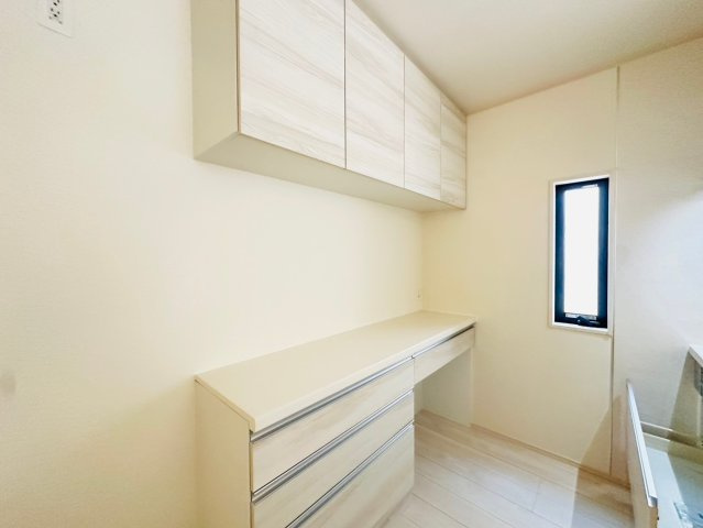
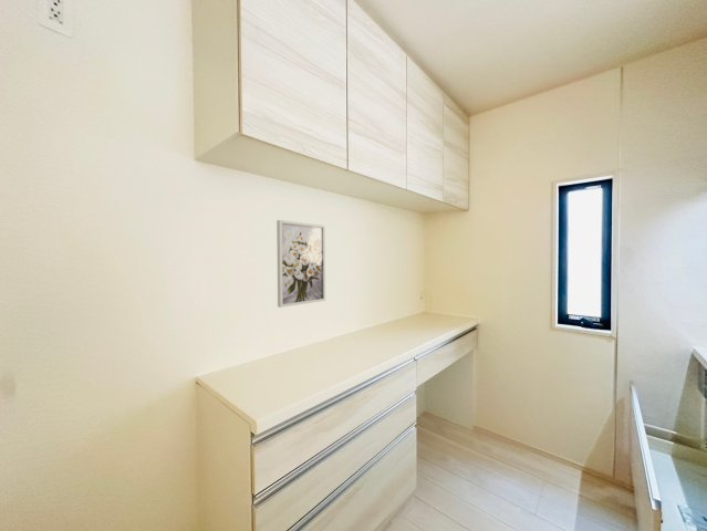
+ wall art (302, 263)
